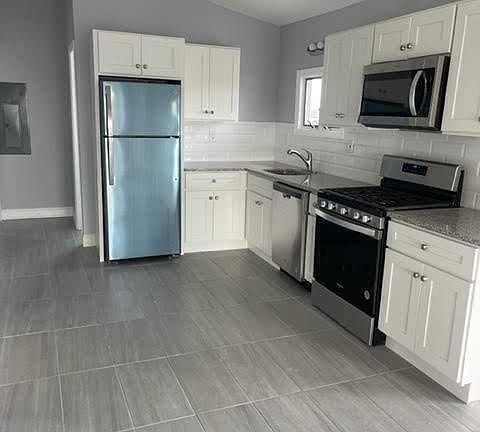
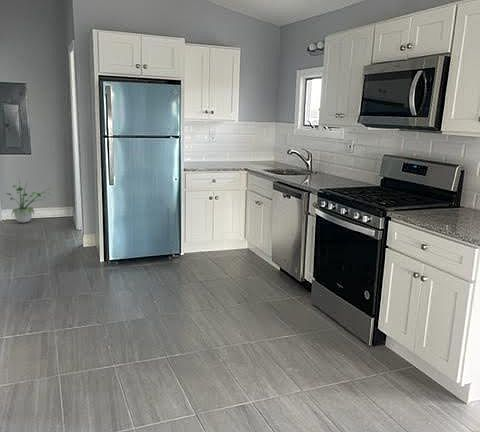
+ potted plant (31, 200)
